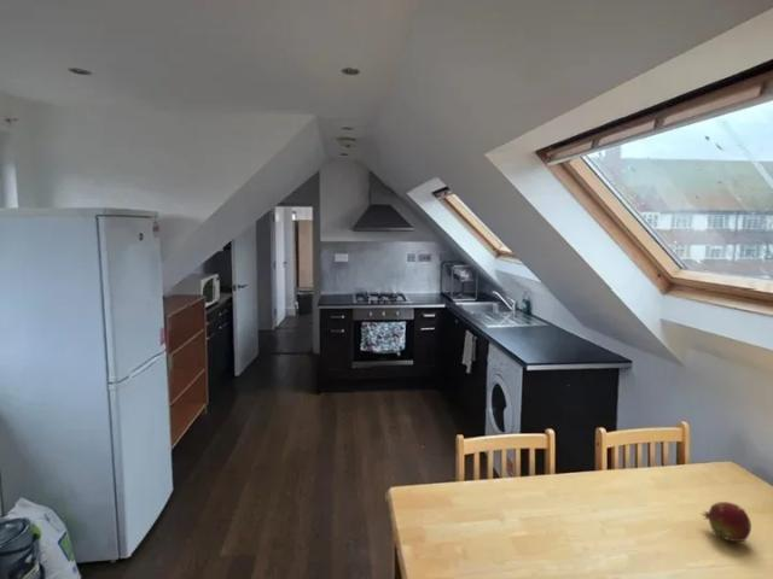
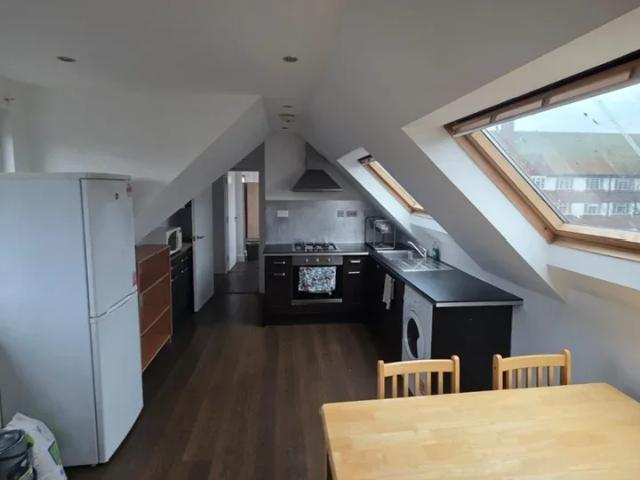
- fruit (725, 520)
